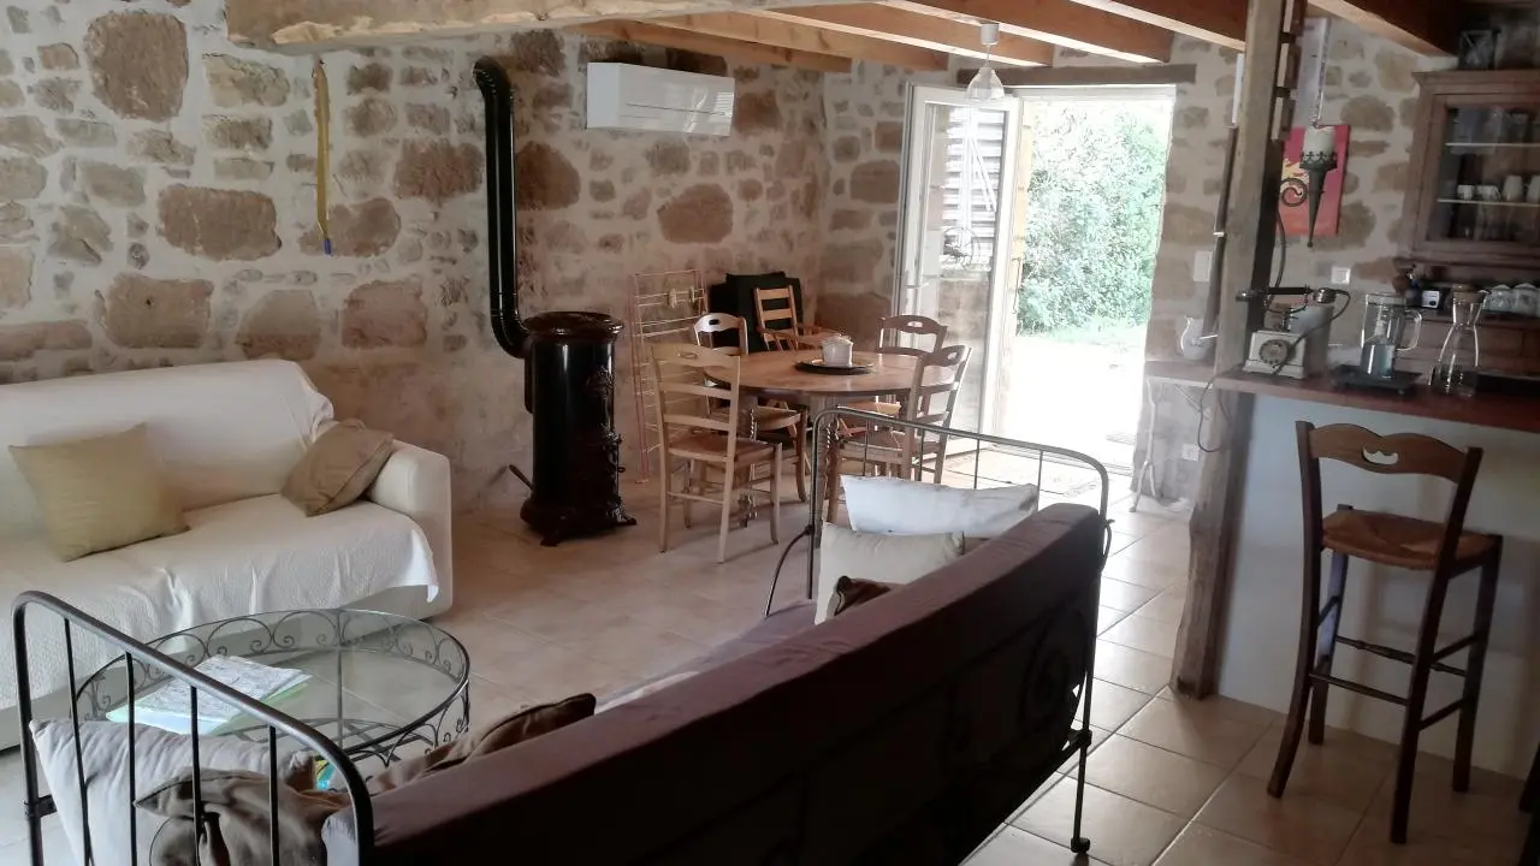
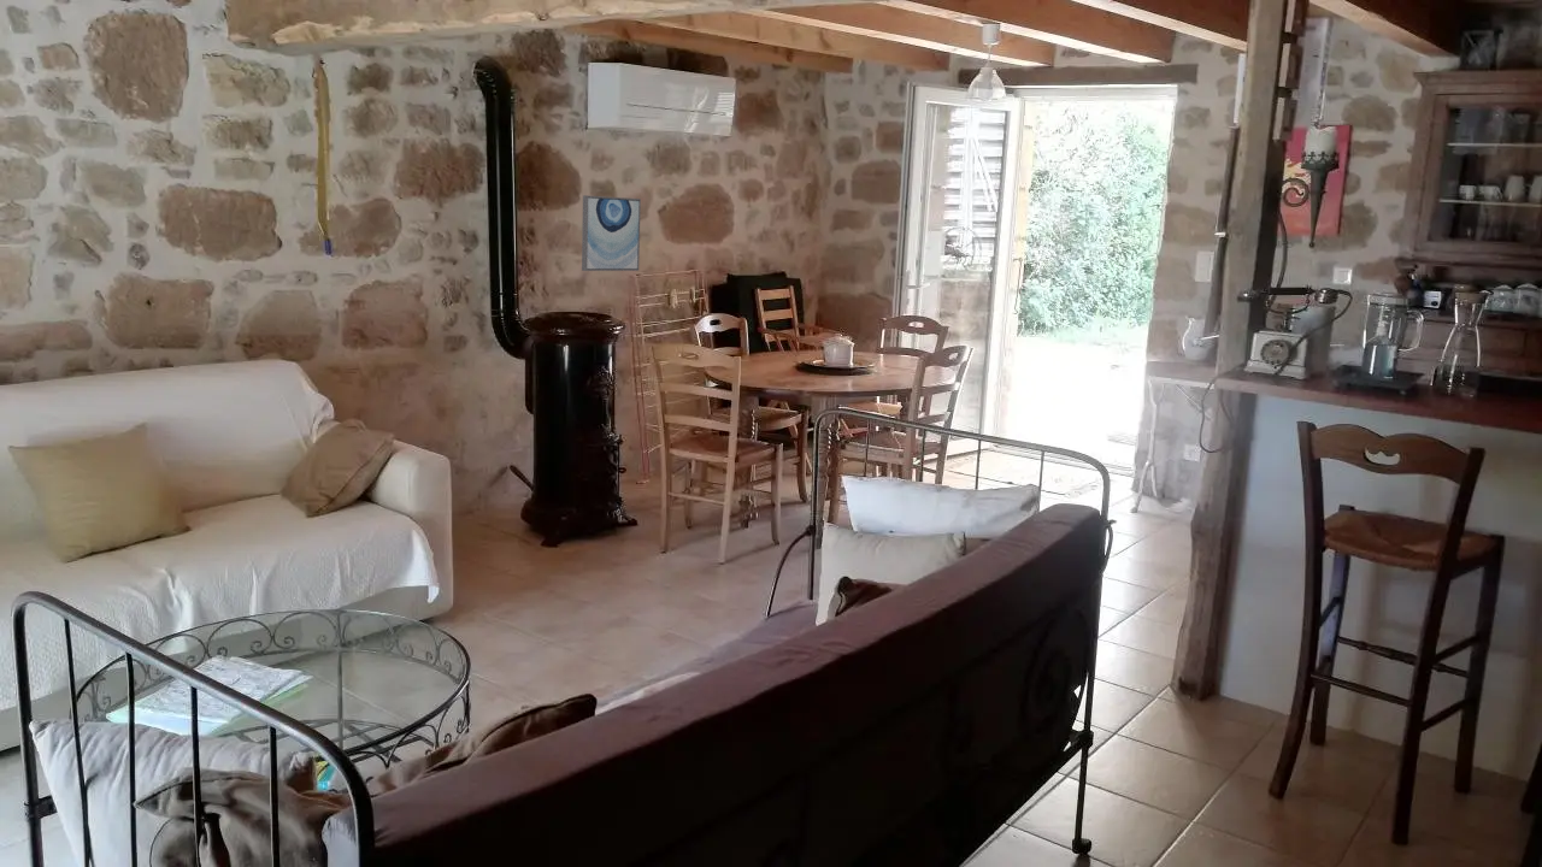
+ wall art (611, 234)
